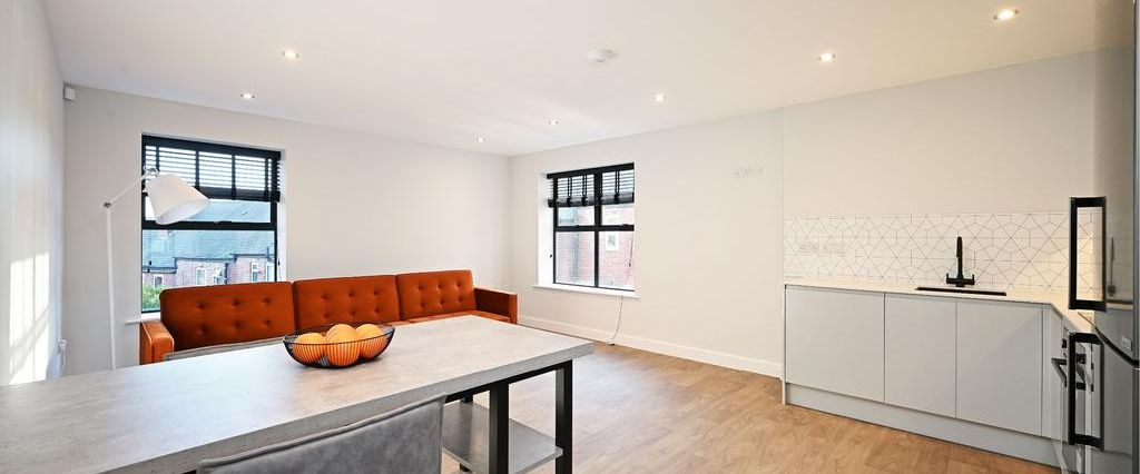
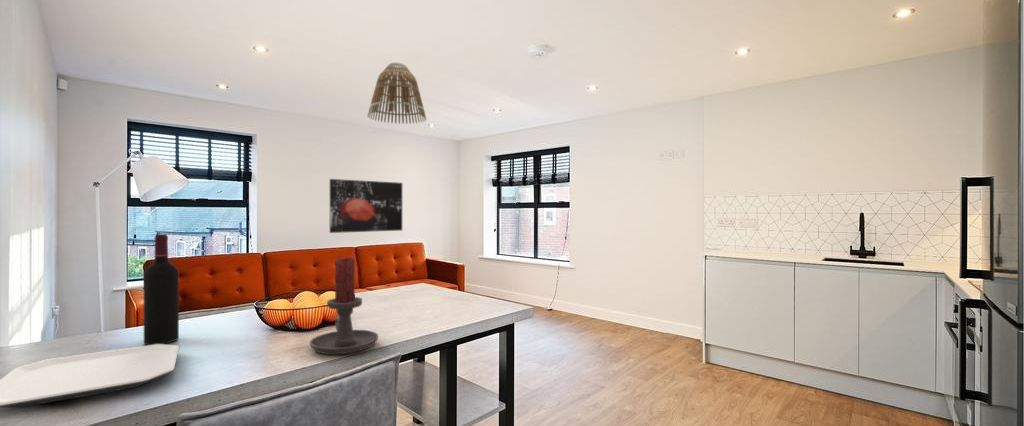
+ candle holder (343, 299)
+ wine bottle (161, 287)
+ lamp shade (396, 91)
+ plate (93, 373)
+ wall art (368, 206)
